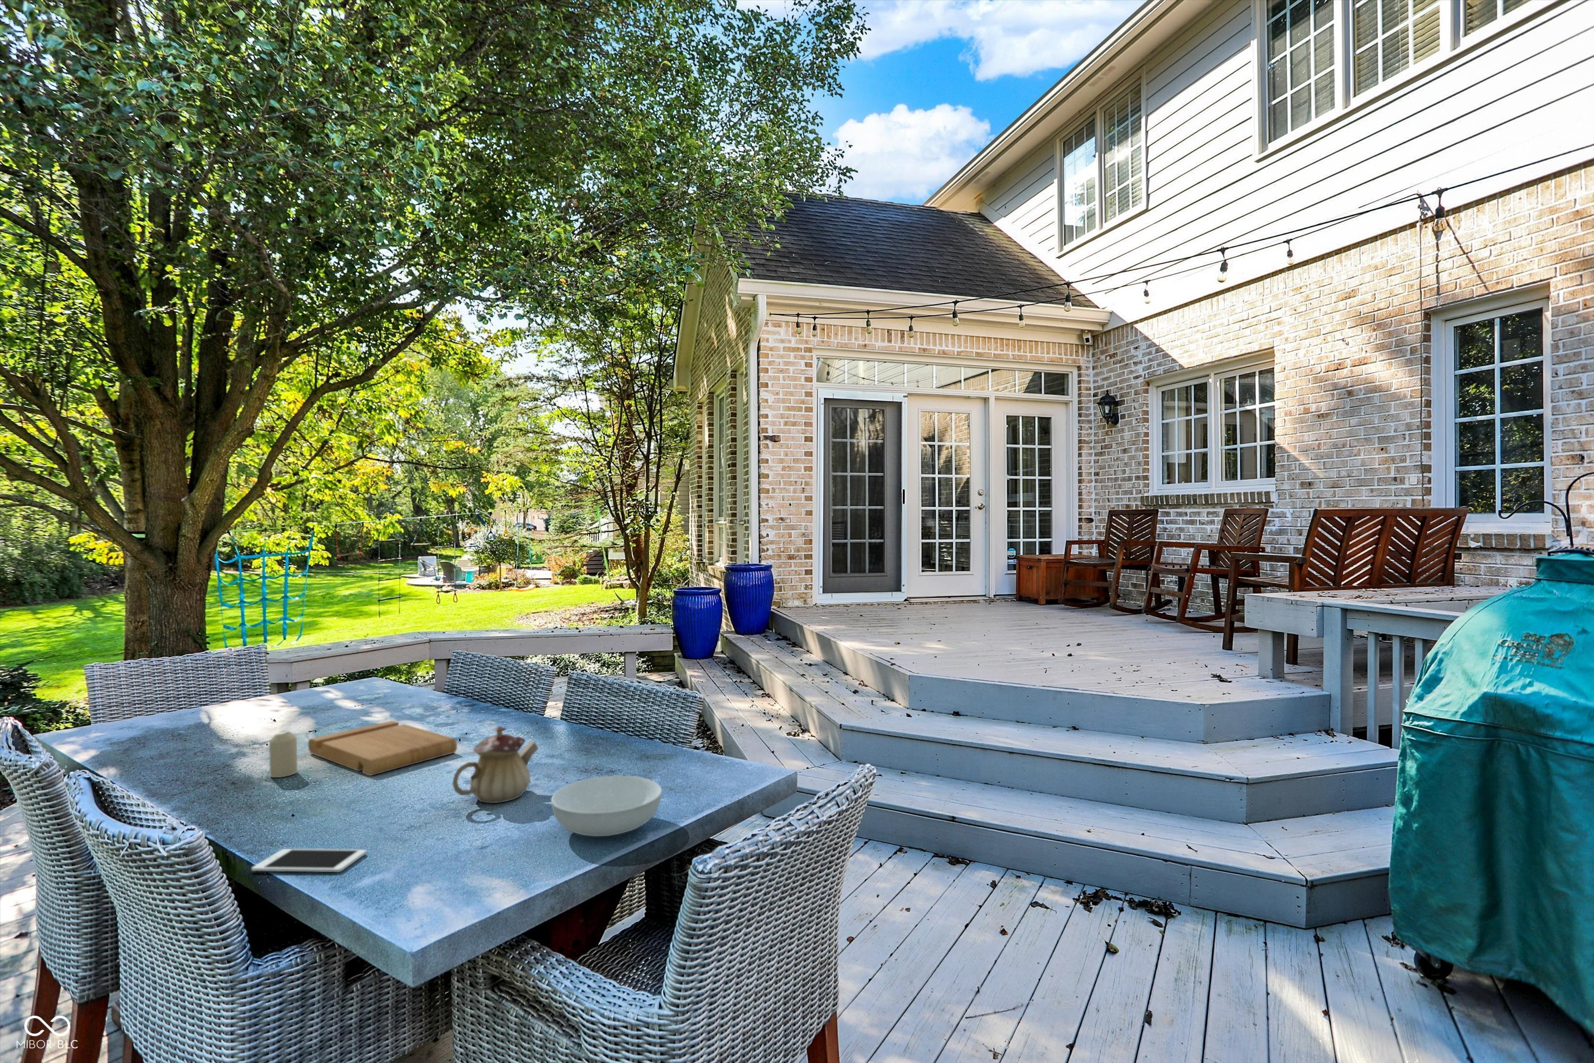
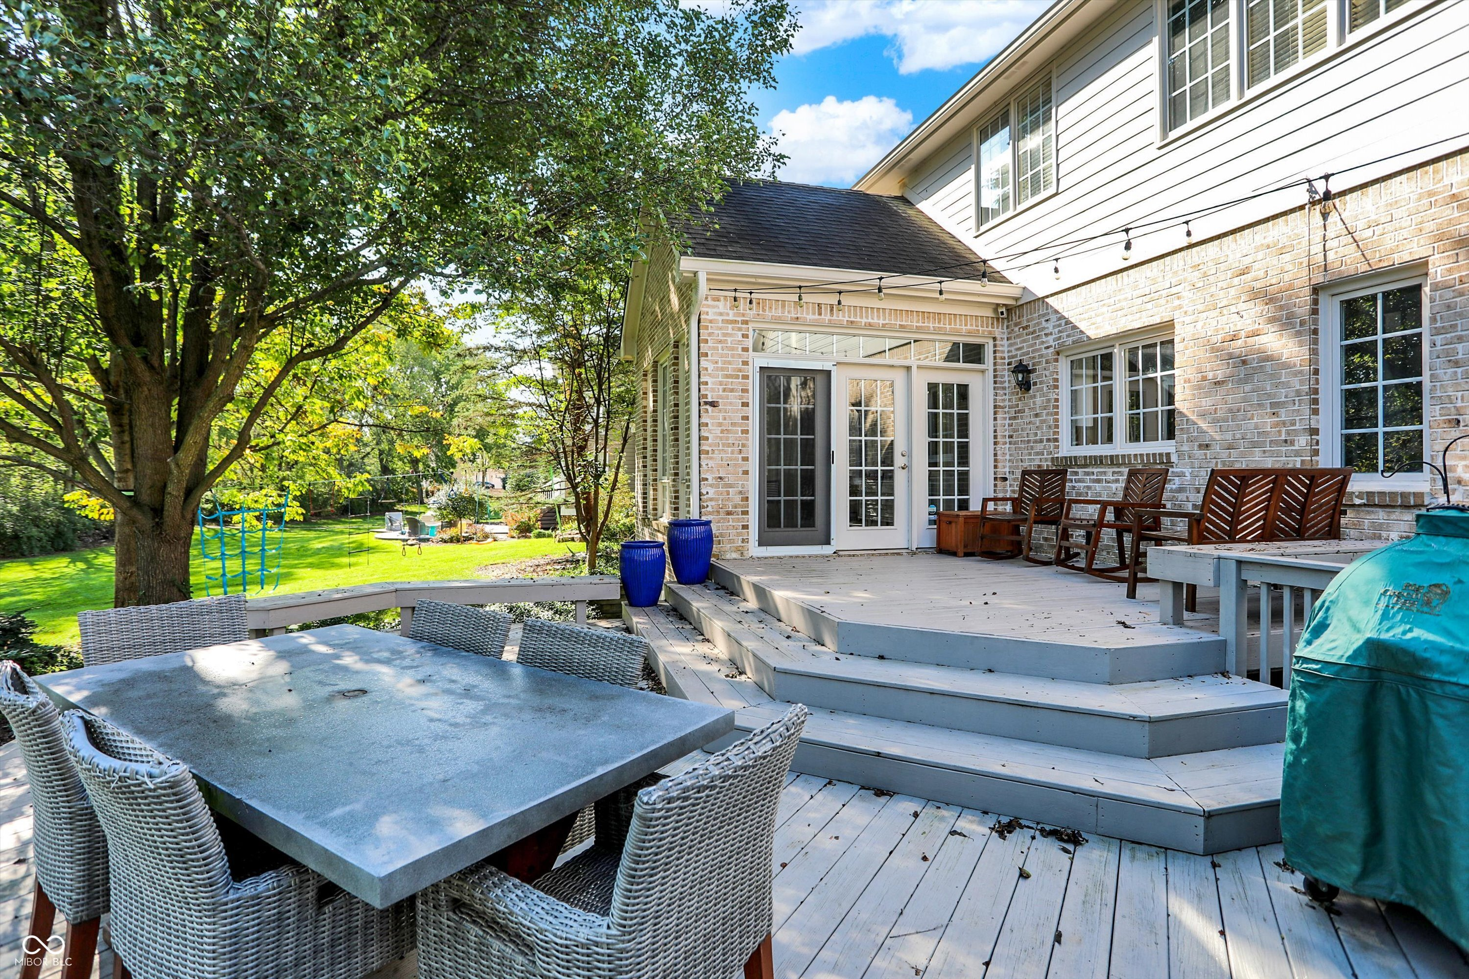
- teapot (496, 762)
- serving bowl (607, 809)
- candle (283, 753)
- cutting board (382, 746)
- cell phone (311, 860)
